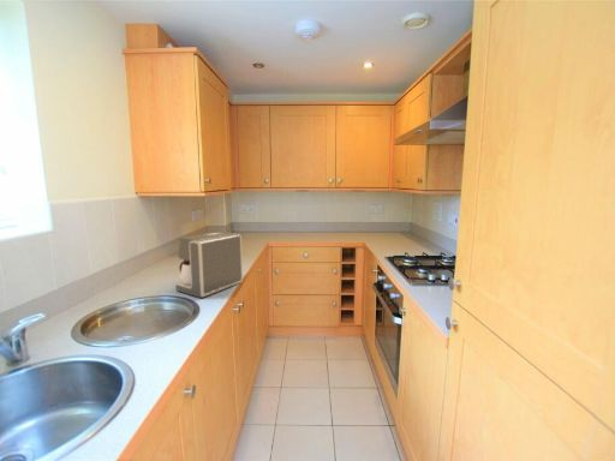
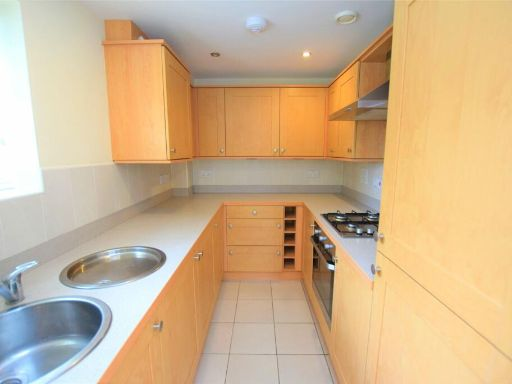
- coffee maker (209, 261)
